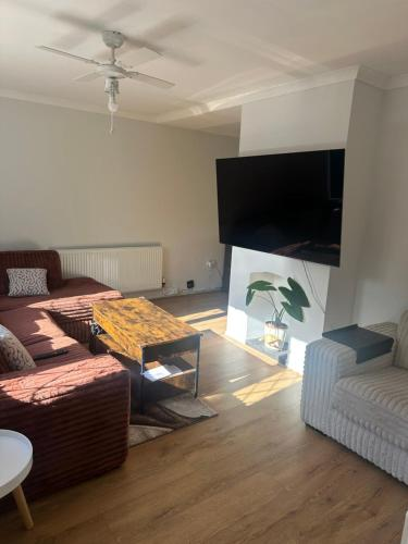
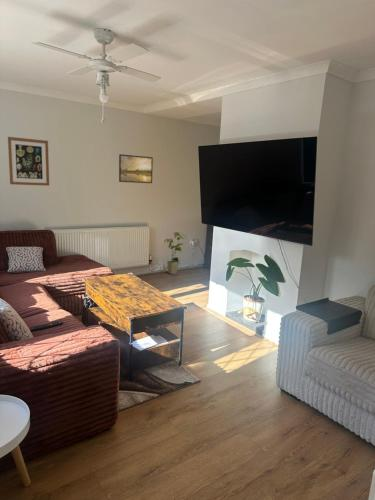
+ wall art (29, 162)
+ house plant (175, 252)
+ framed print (136, 169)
